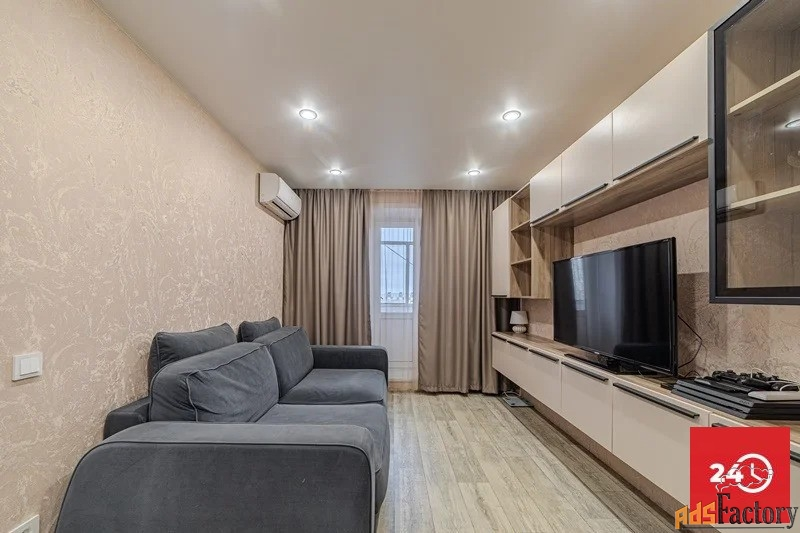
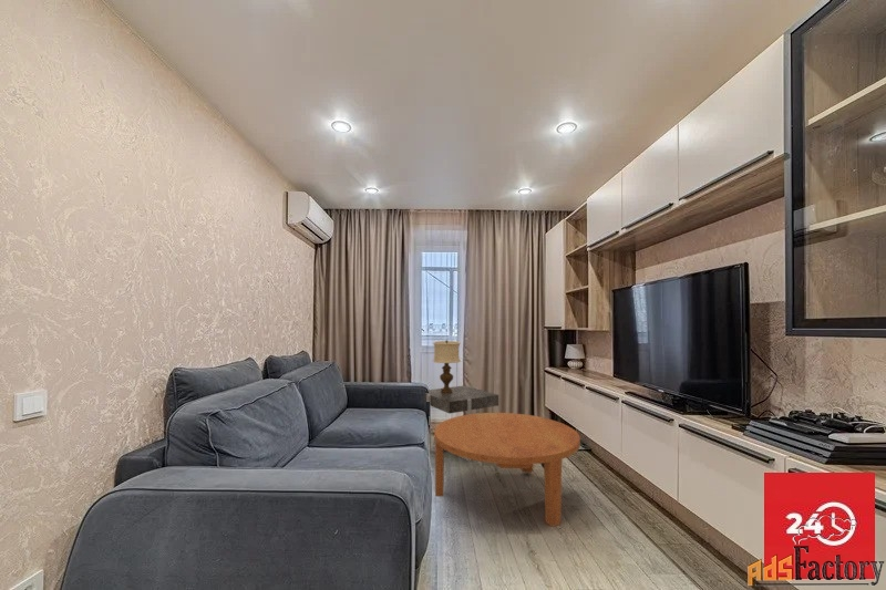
+ table lamp (446, 366)
+ side table (456, 412)
+ coffee table (505, 463)
